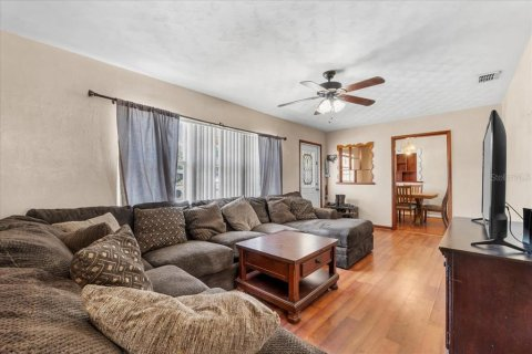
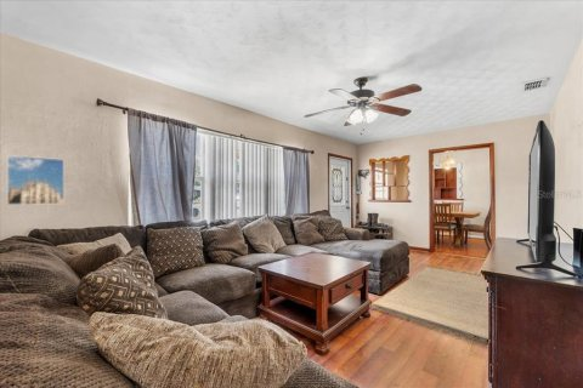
+ rug (460, 293)
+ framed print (36, 181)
